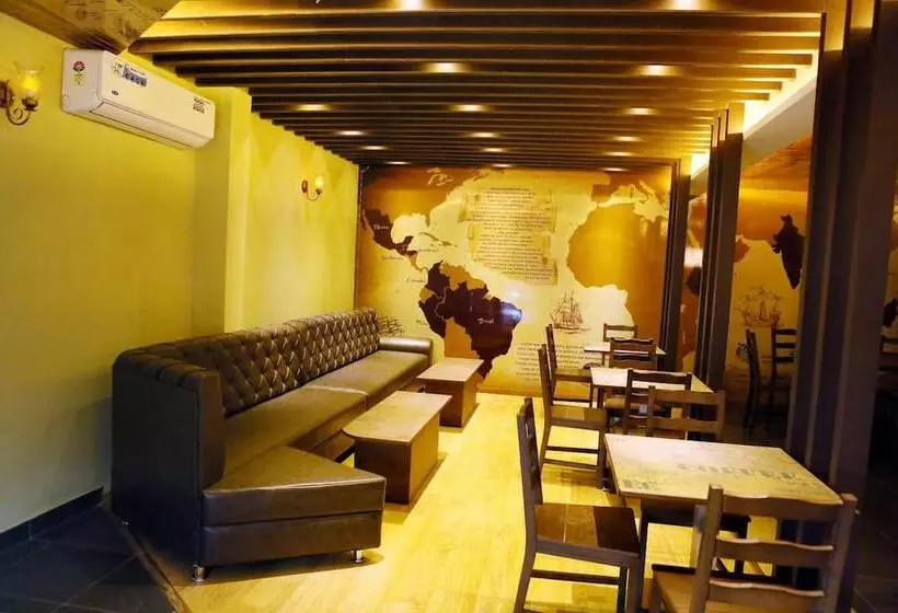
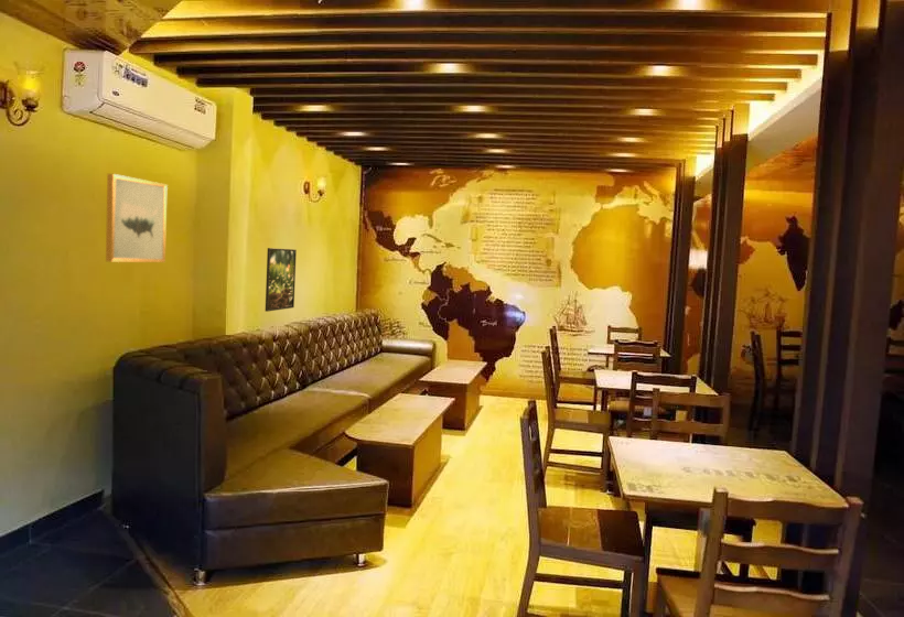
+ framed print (281, 279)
+ wall art (138, 220)
